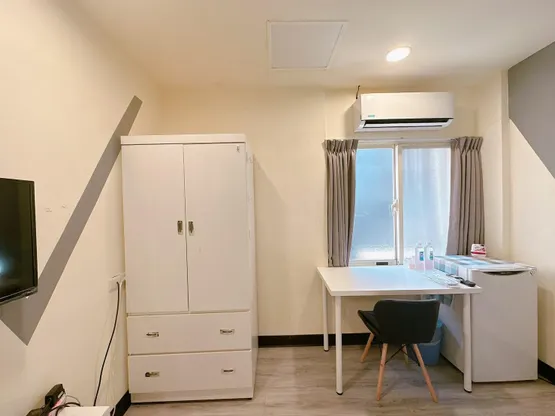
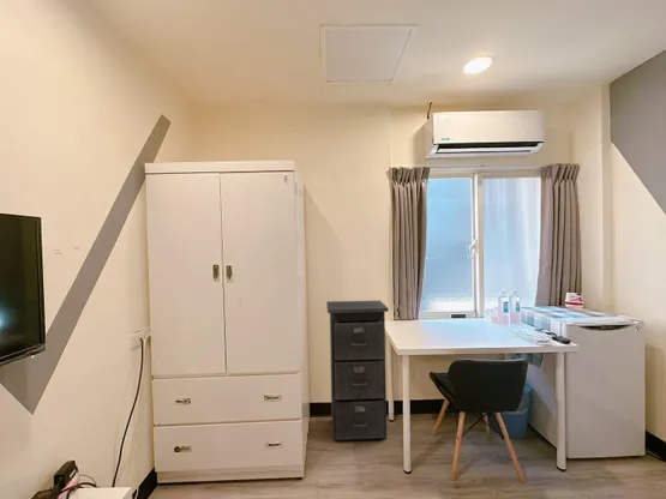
+ filing cabinet (356, 368)
